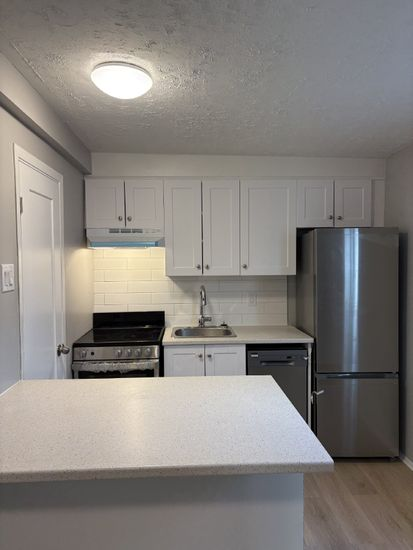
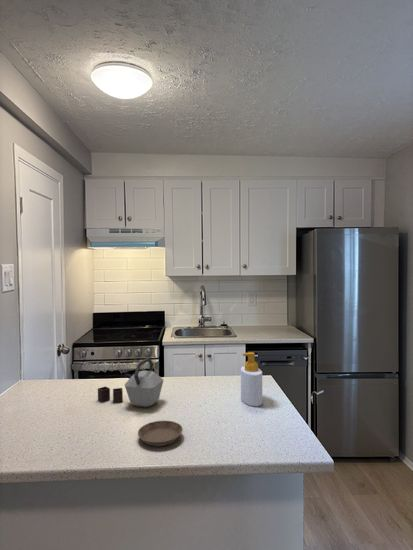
+ kettle (128, 380)
+ soap bottle (251, 376)
+ saucer (160, 434)
